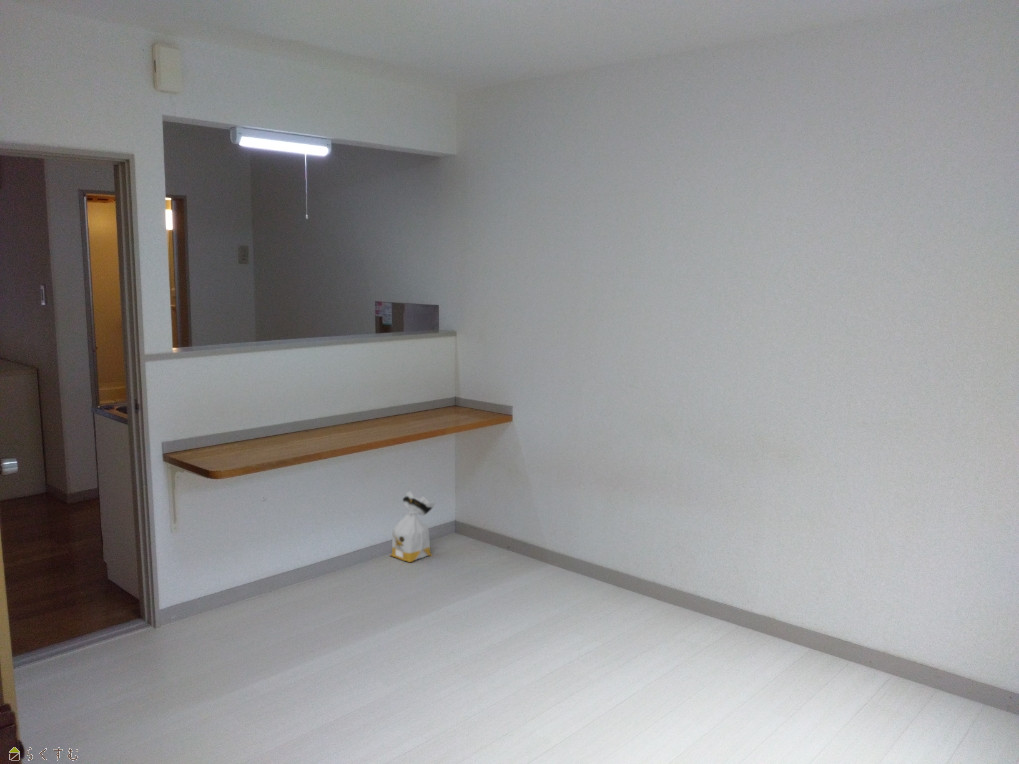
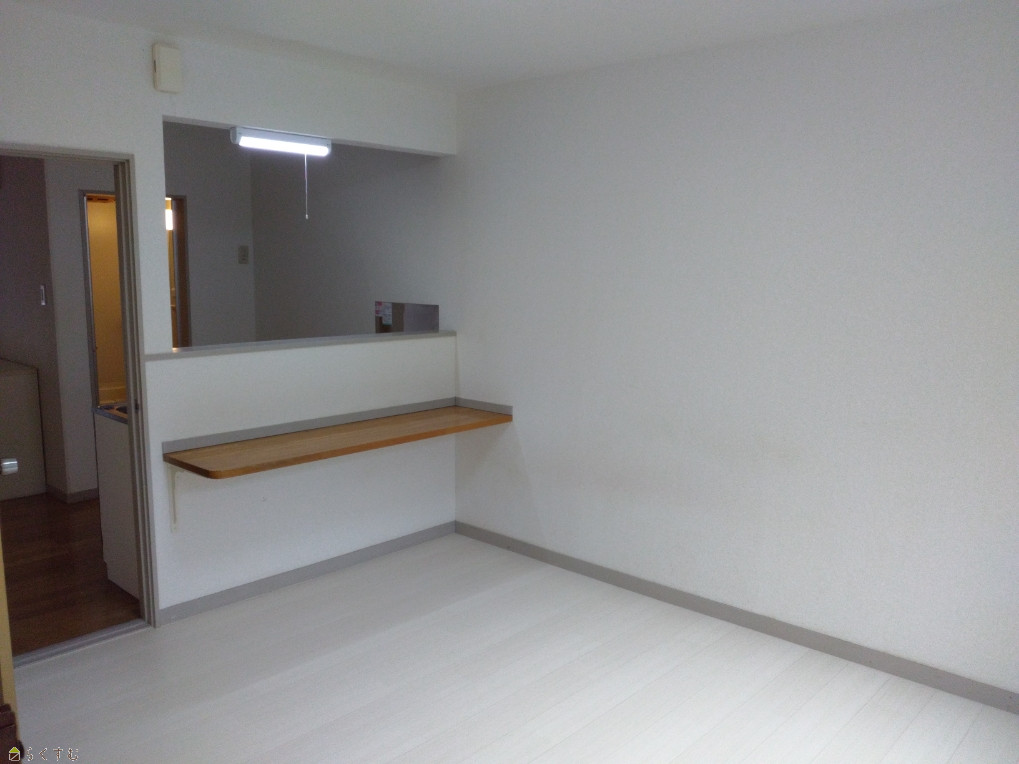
- bag (411, 523)
